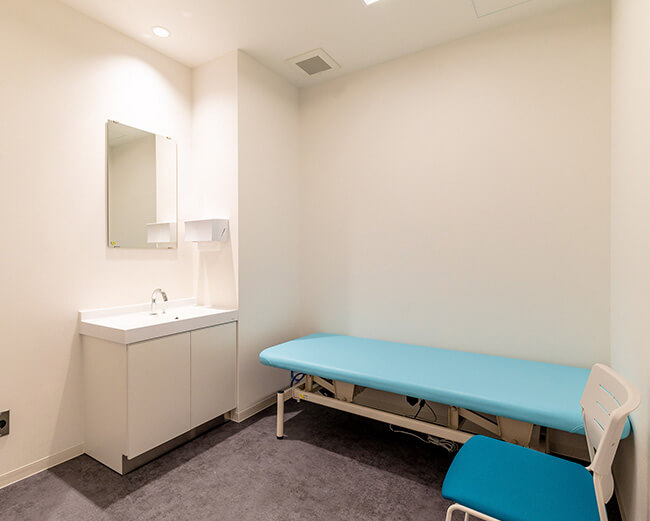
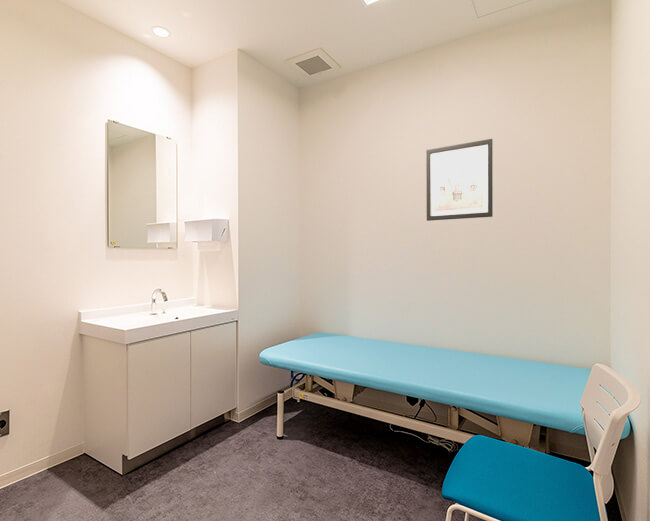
+ wall art (458, 181)
